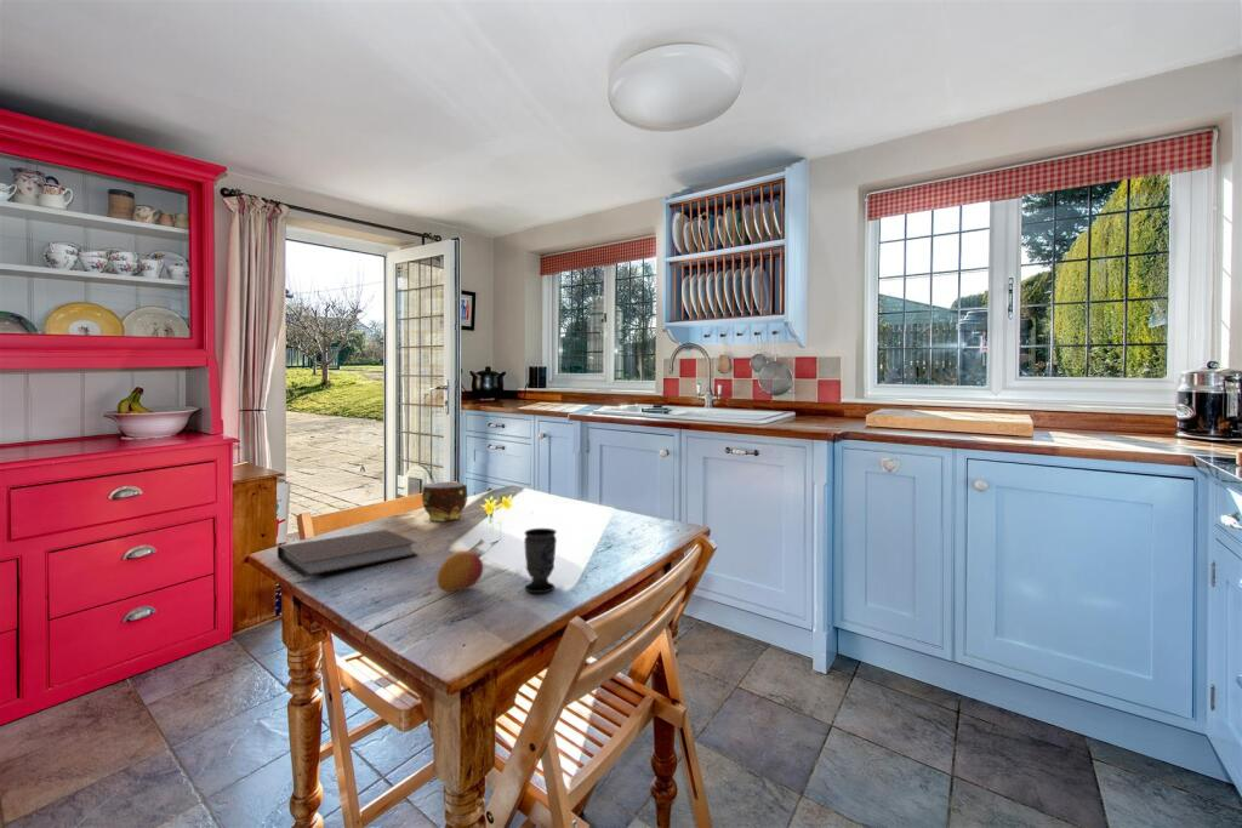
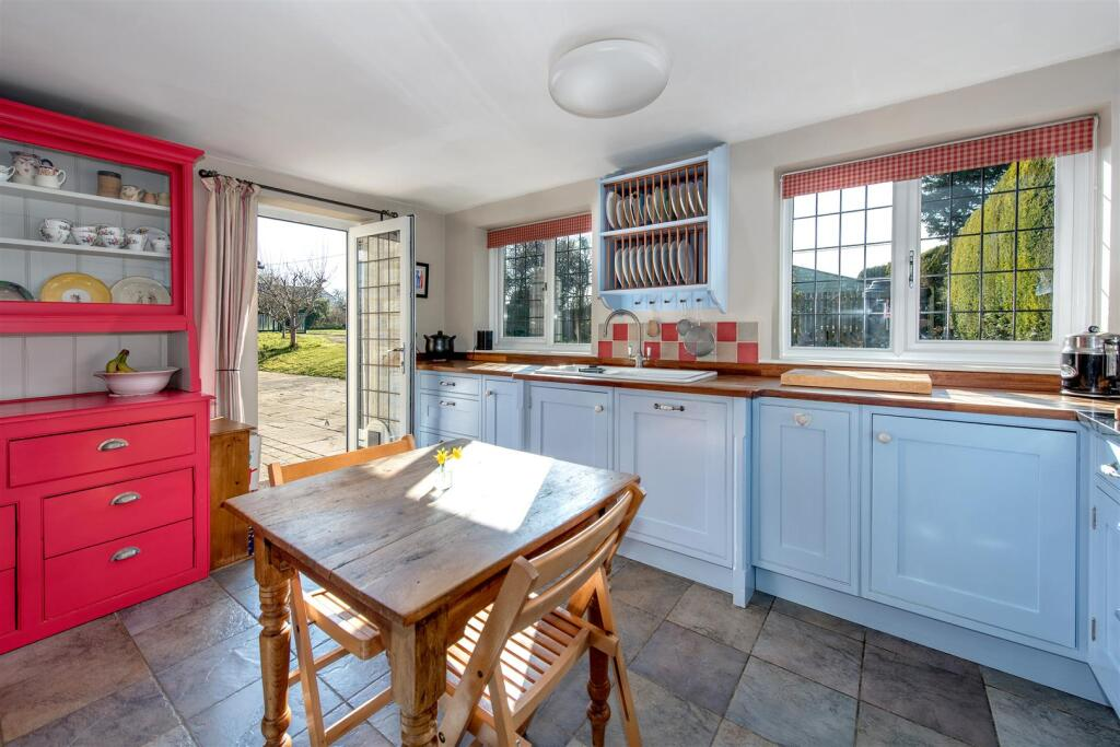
- notebook (348, 549)
- fruit (460, 570)
- cup (540, 559)
- cup (444, 502)
